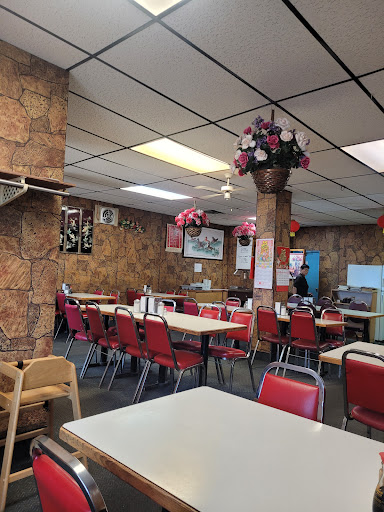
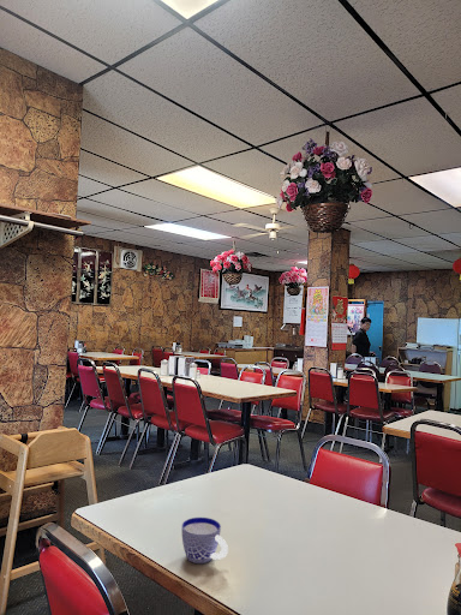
+ cup (205, 543)
